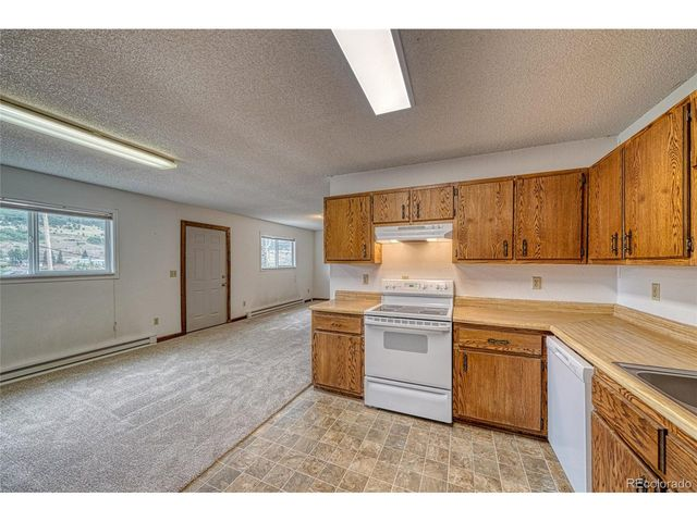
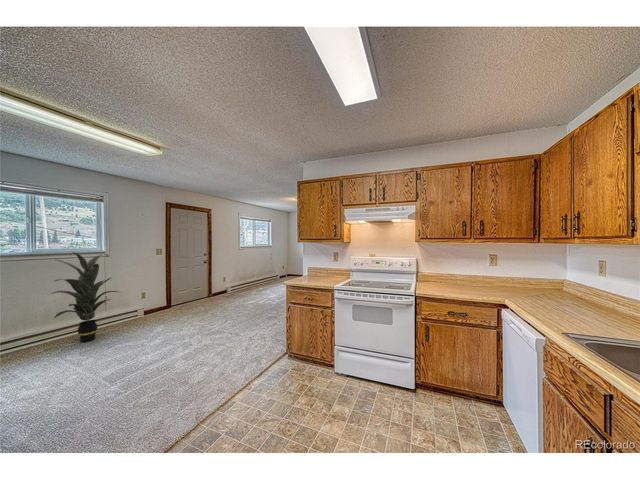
+ indoor plant (81, 296)
